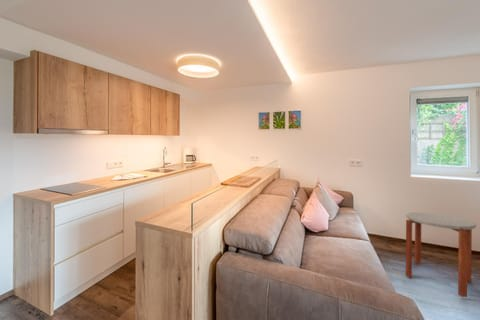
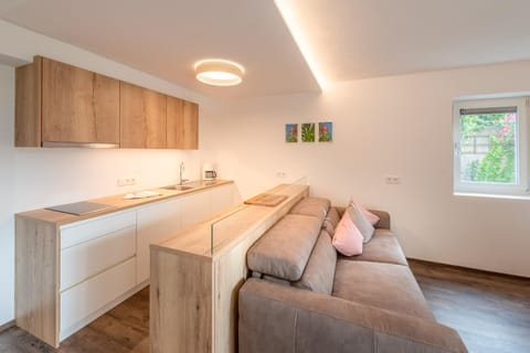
- side table (420, 248)
